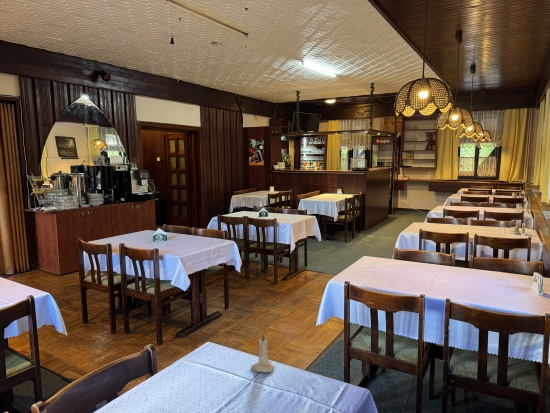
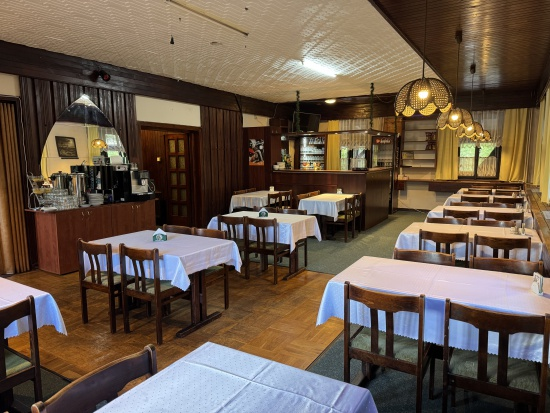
- candle (262, 350)
